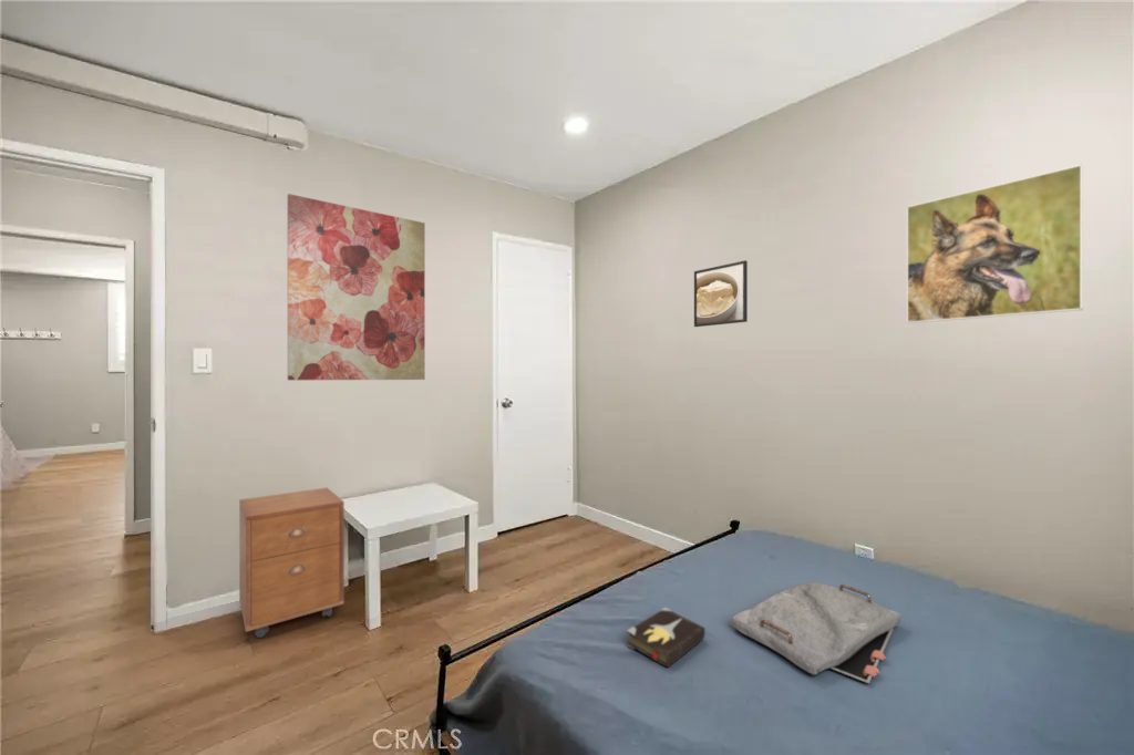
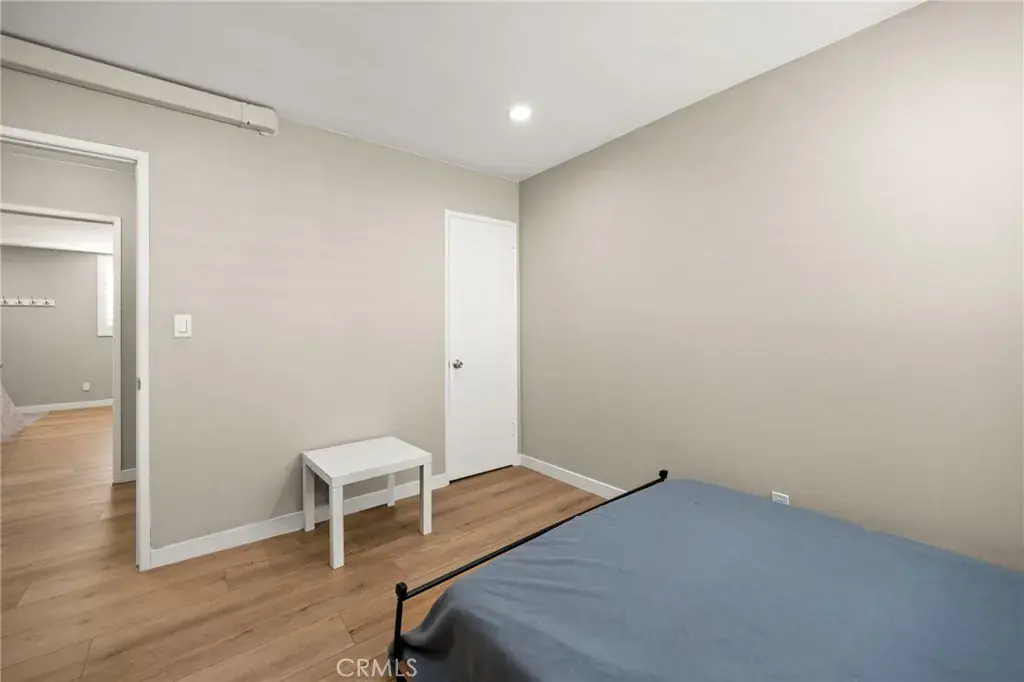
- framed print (719, 294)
- wall art (361, 294)
- serving tray (827, 622)
- cabinet (291, 557)
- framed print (984, 252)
- hardback book (666, 634)
